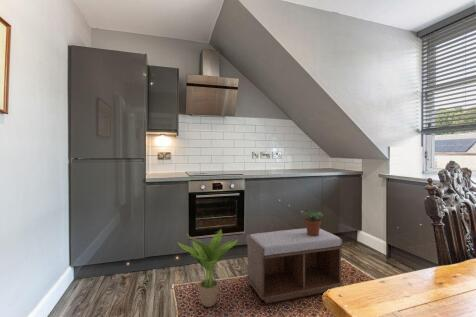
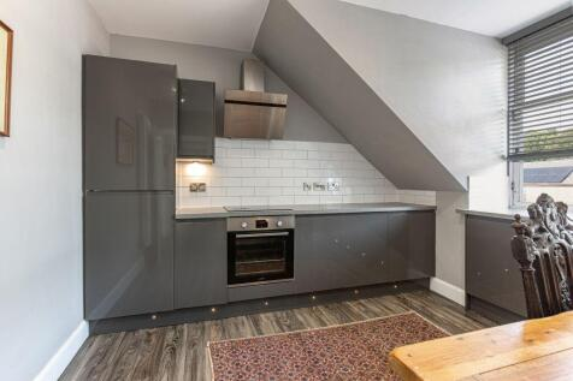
- bench (293, 260)
- potted plant (312, 222)
- potted plant (212, 267)
